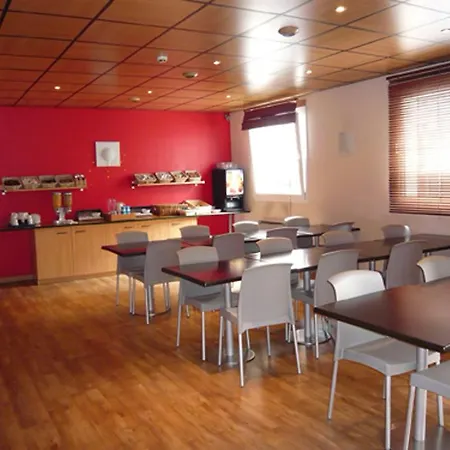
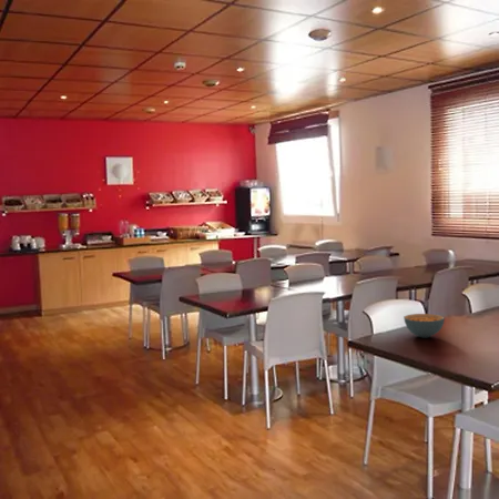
+ cereal bowl (424, 326)
